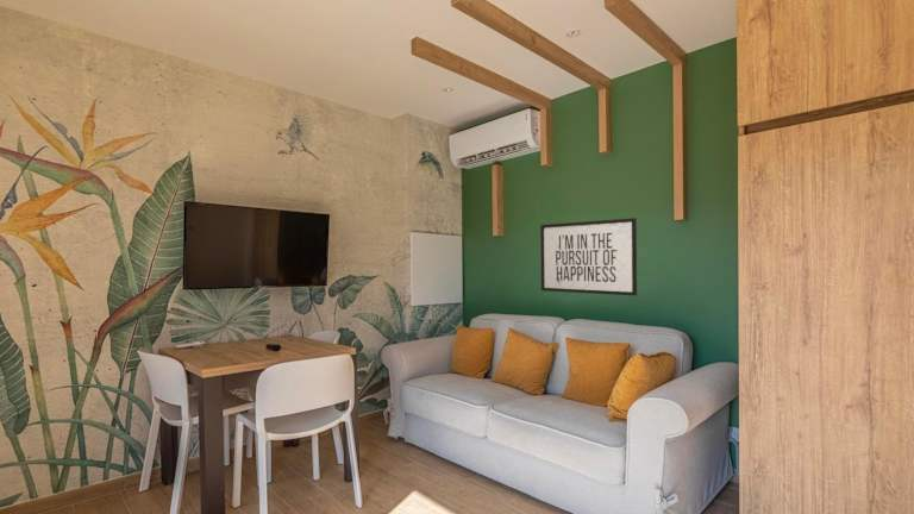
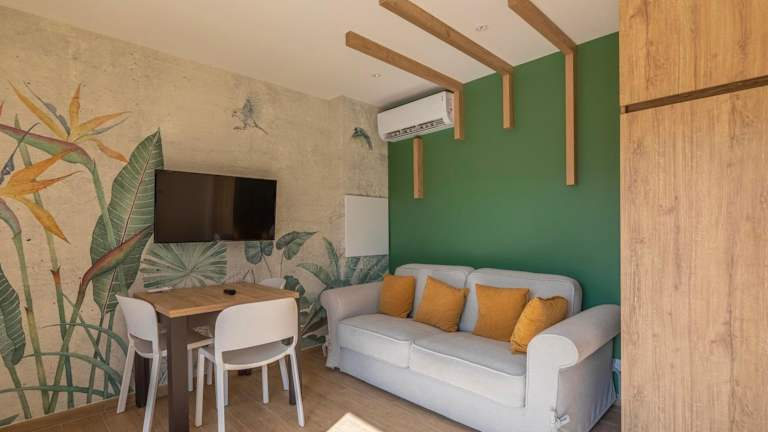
- mirror (584, 257)
